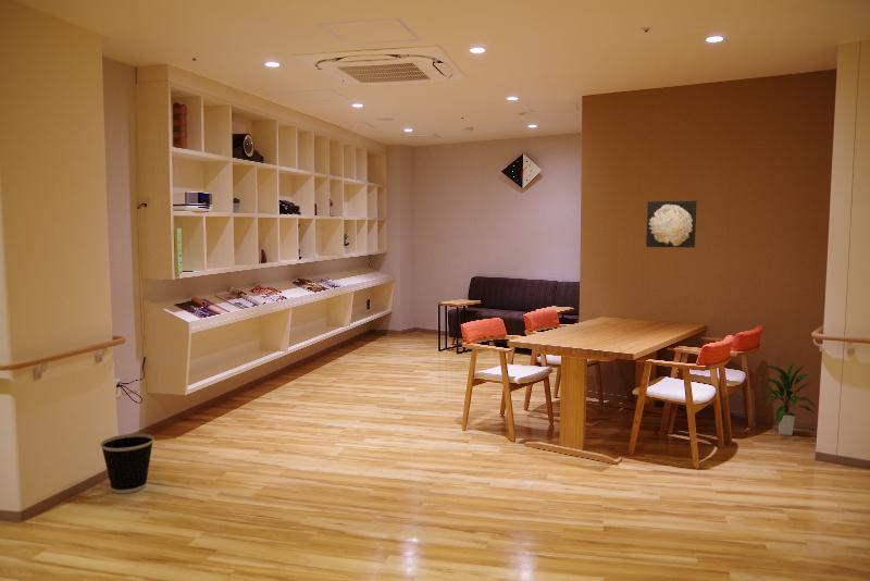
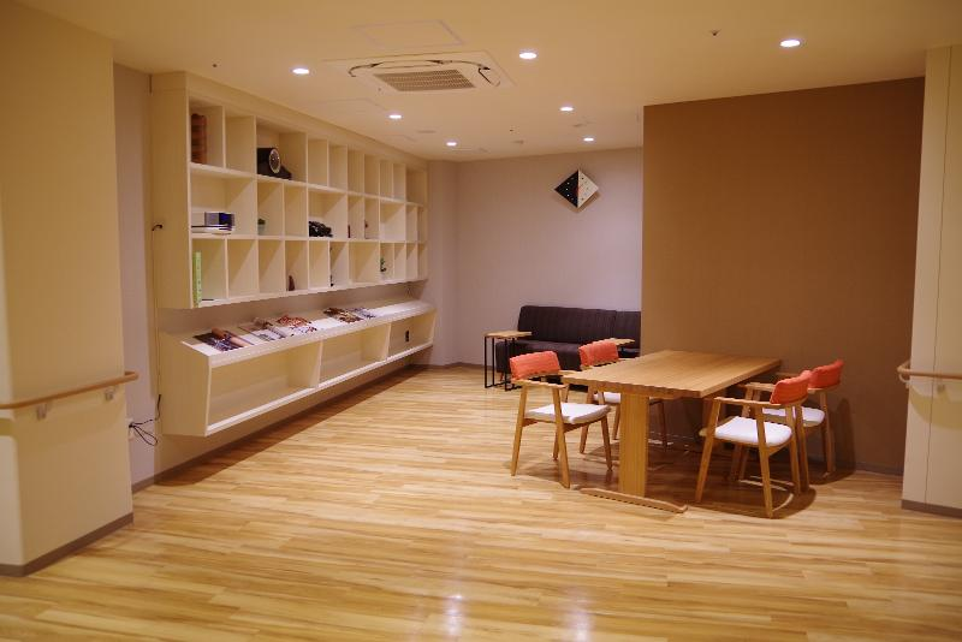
- wastebasket (128, 463)
- indoor plant (785, 397)
- wall art (671, 224)
